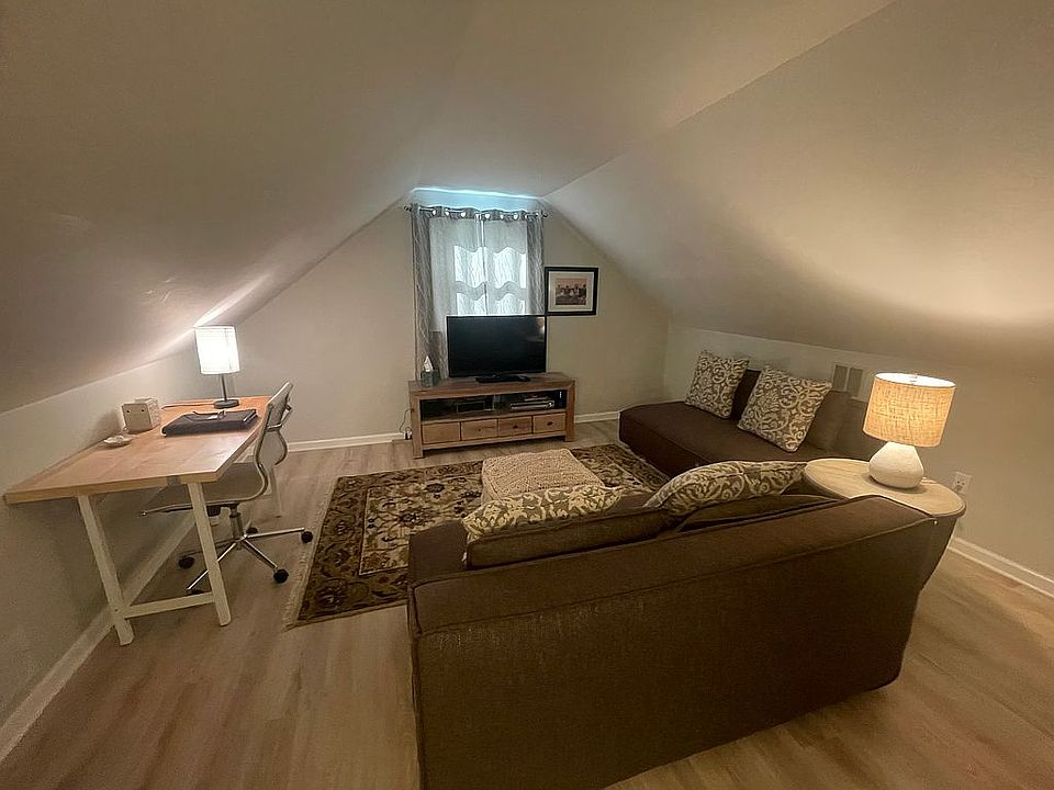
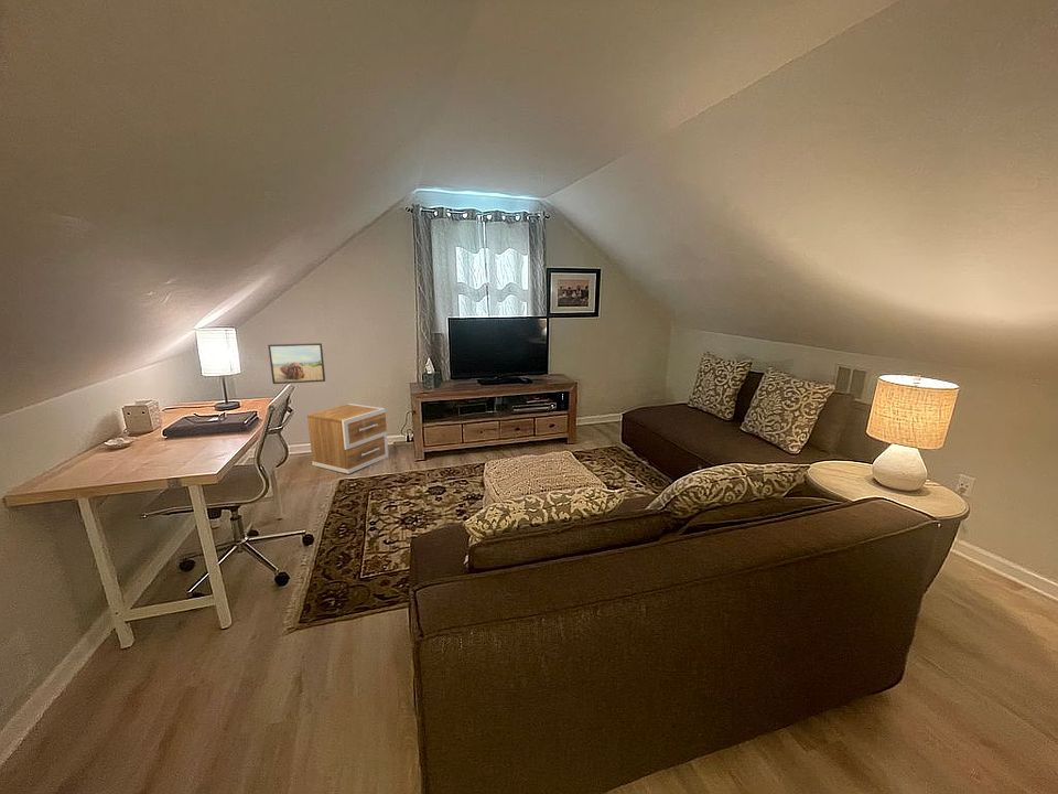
+ nightstand (348, 436)
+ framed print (296, 363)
